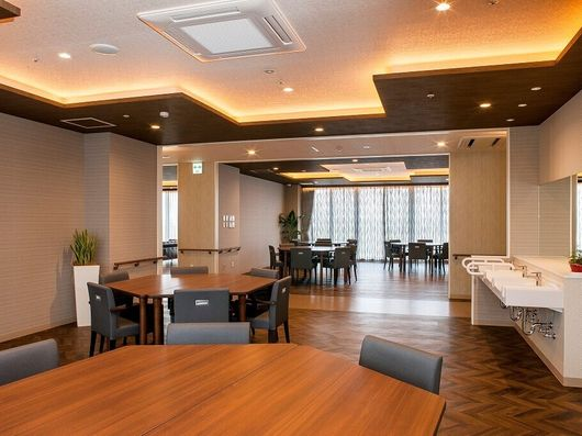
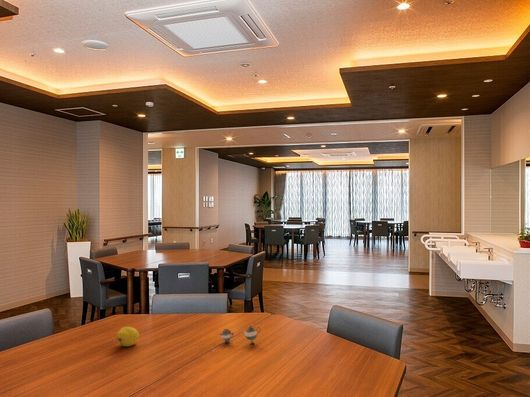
+ fruit (126, 336)
+ teapot (244, 333)
